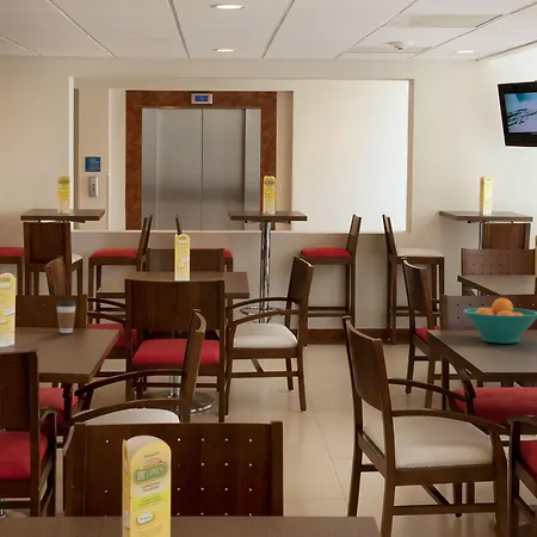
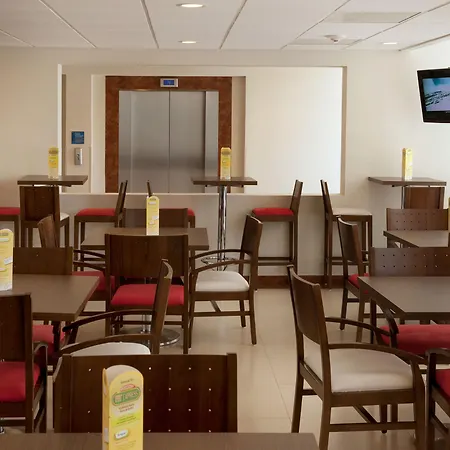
- coffee cup (66, 316)
- fruit bowl (500, 319)
